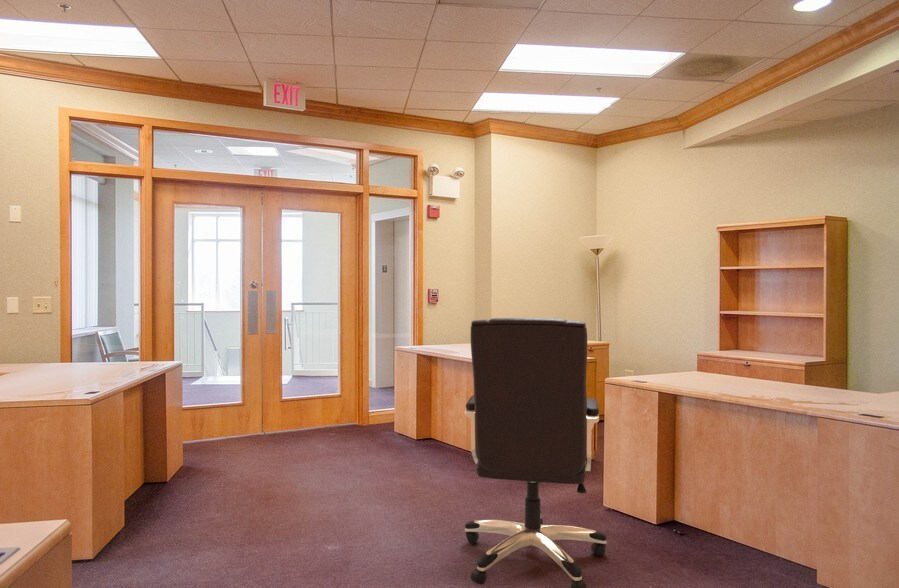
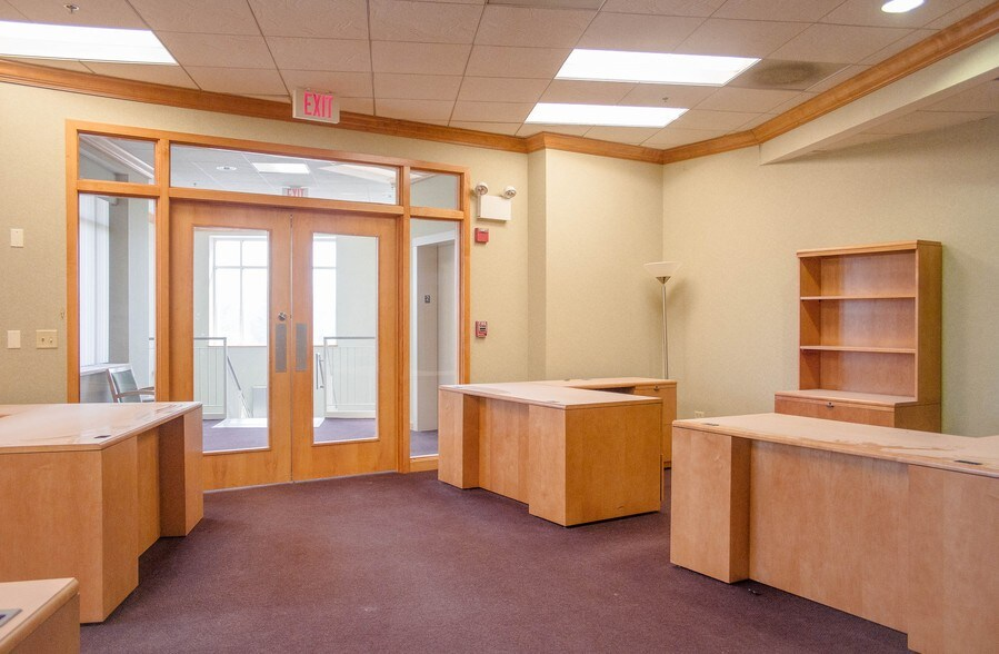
- chair (532, 436)
